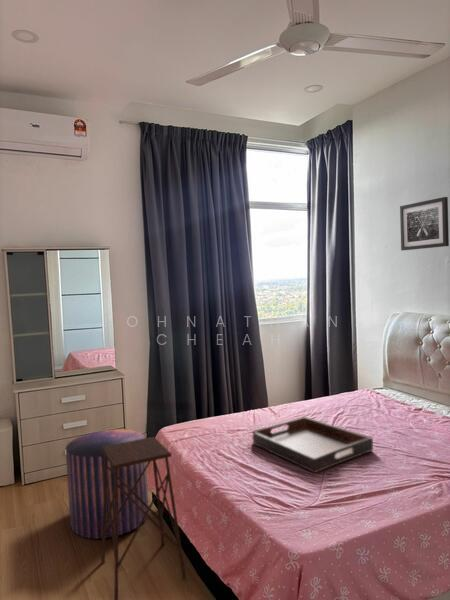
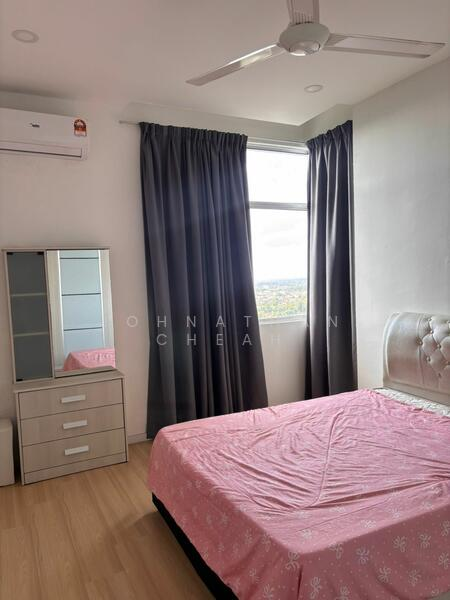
- pouf (108, 479)
- serving tray (309, 440)
- wall art (423, 225)
- side table (140, 510)
